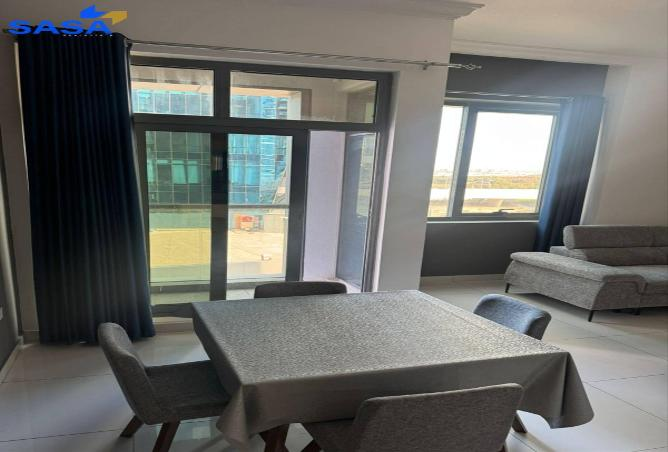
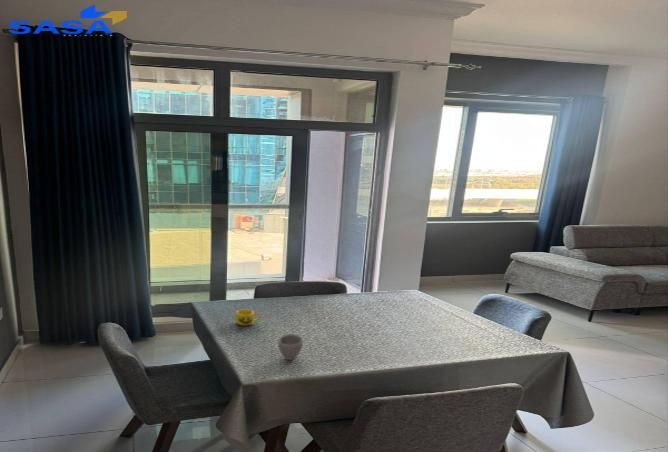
+ cup (290, 346)
+ cup (247, 317)
